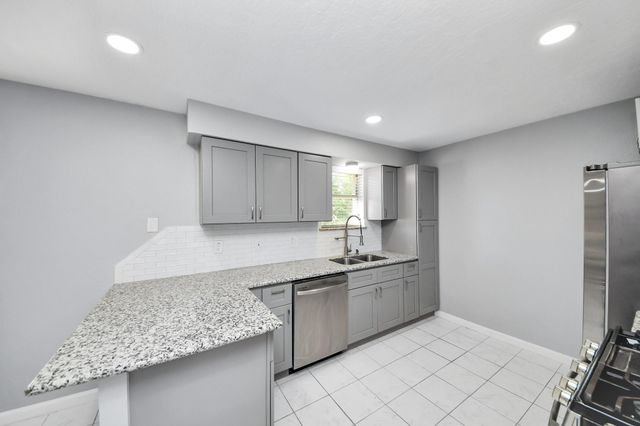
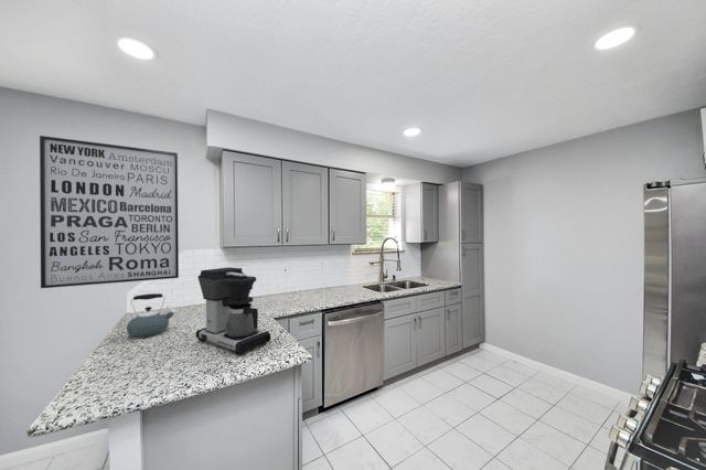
+ wall art (116, 214)
+ coffee maker (233, 306)
+ kettle (152, 312)
